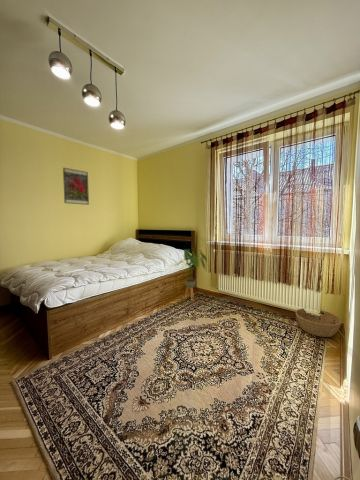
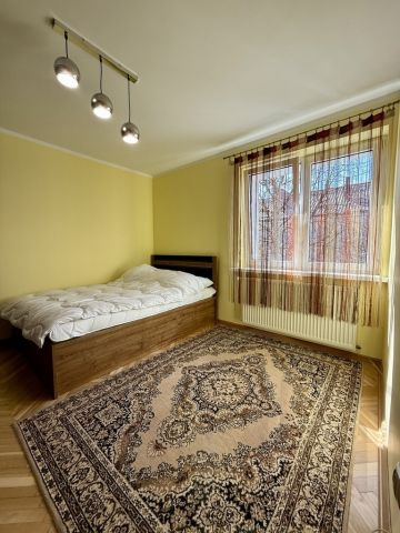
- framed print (76, 187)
- basket (317, 322)
- house plant (192, 275)
